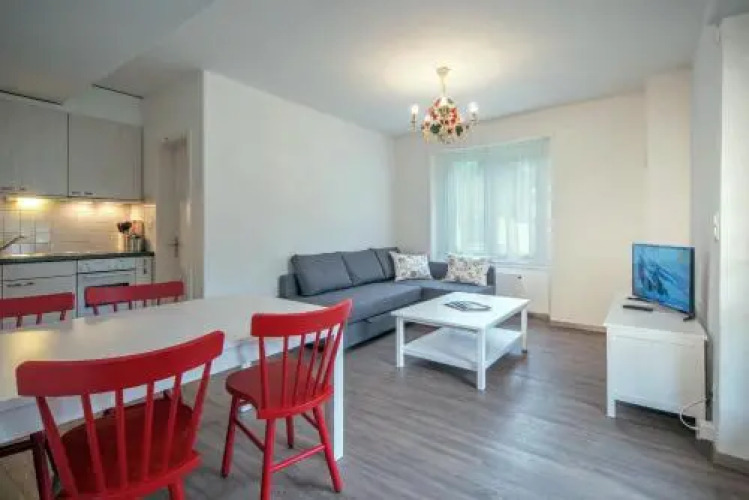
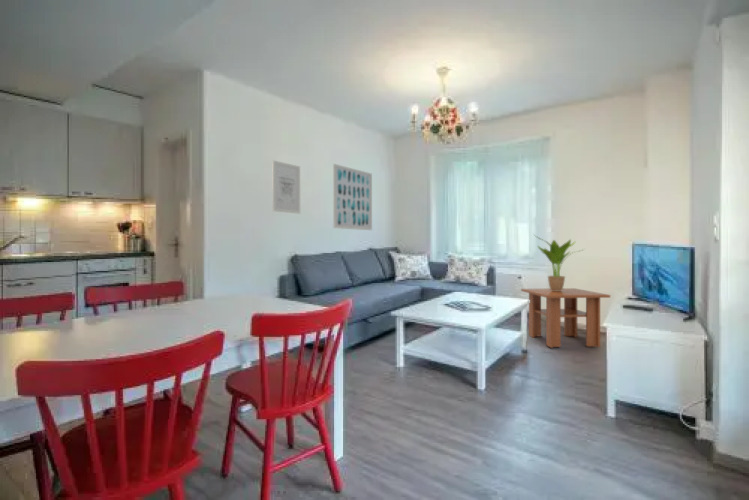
+ wall art (353, 199)
+ wall art (286, 188)
+ potted plant (556, 261)
+ coffee table (562, 316)
